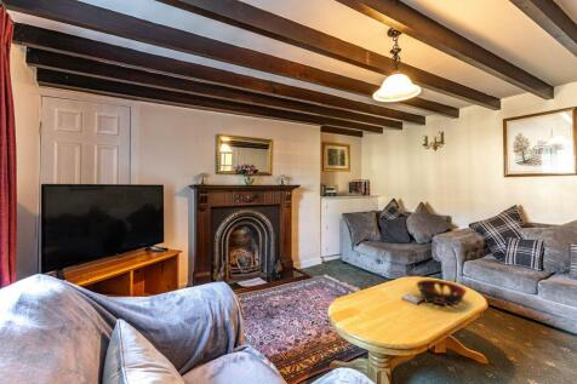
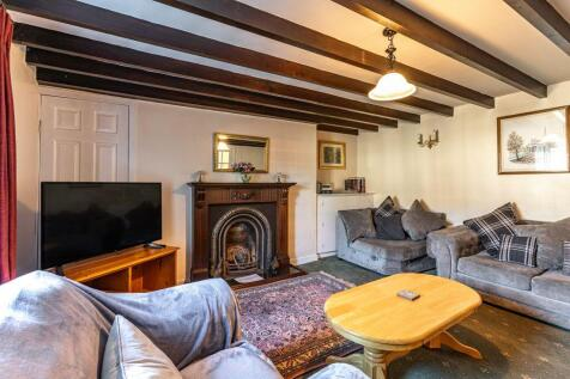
- decorative bowl (440, 293)
